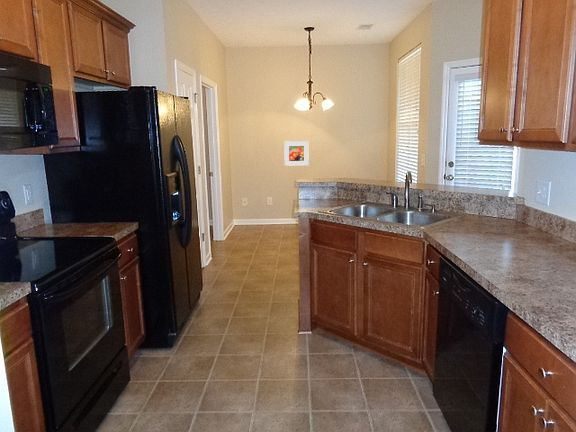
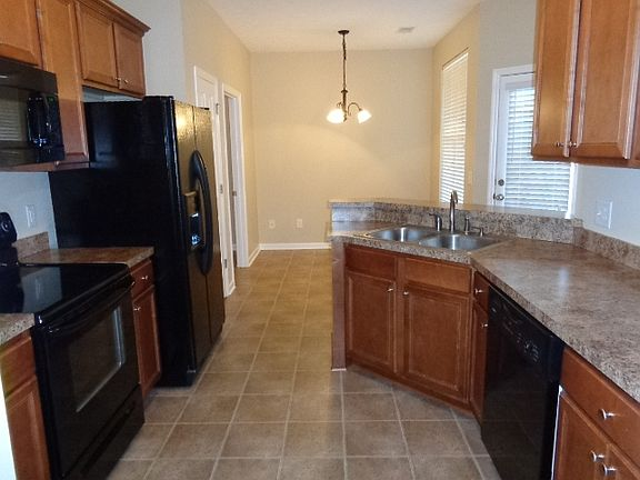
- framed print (296, 153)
